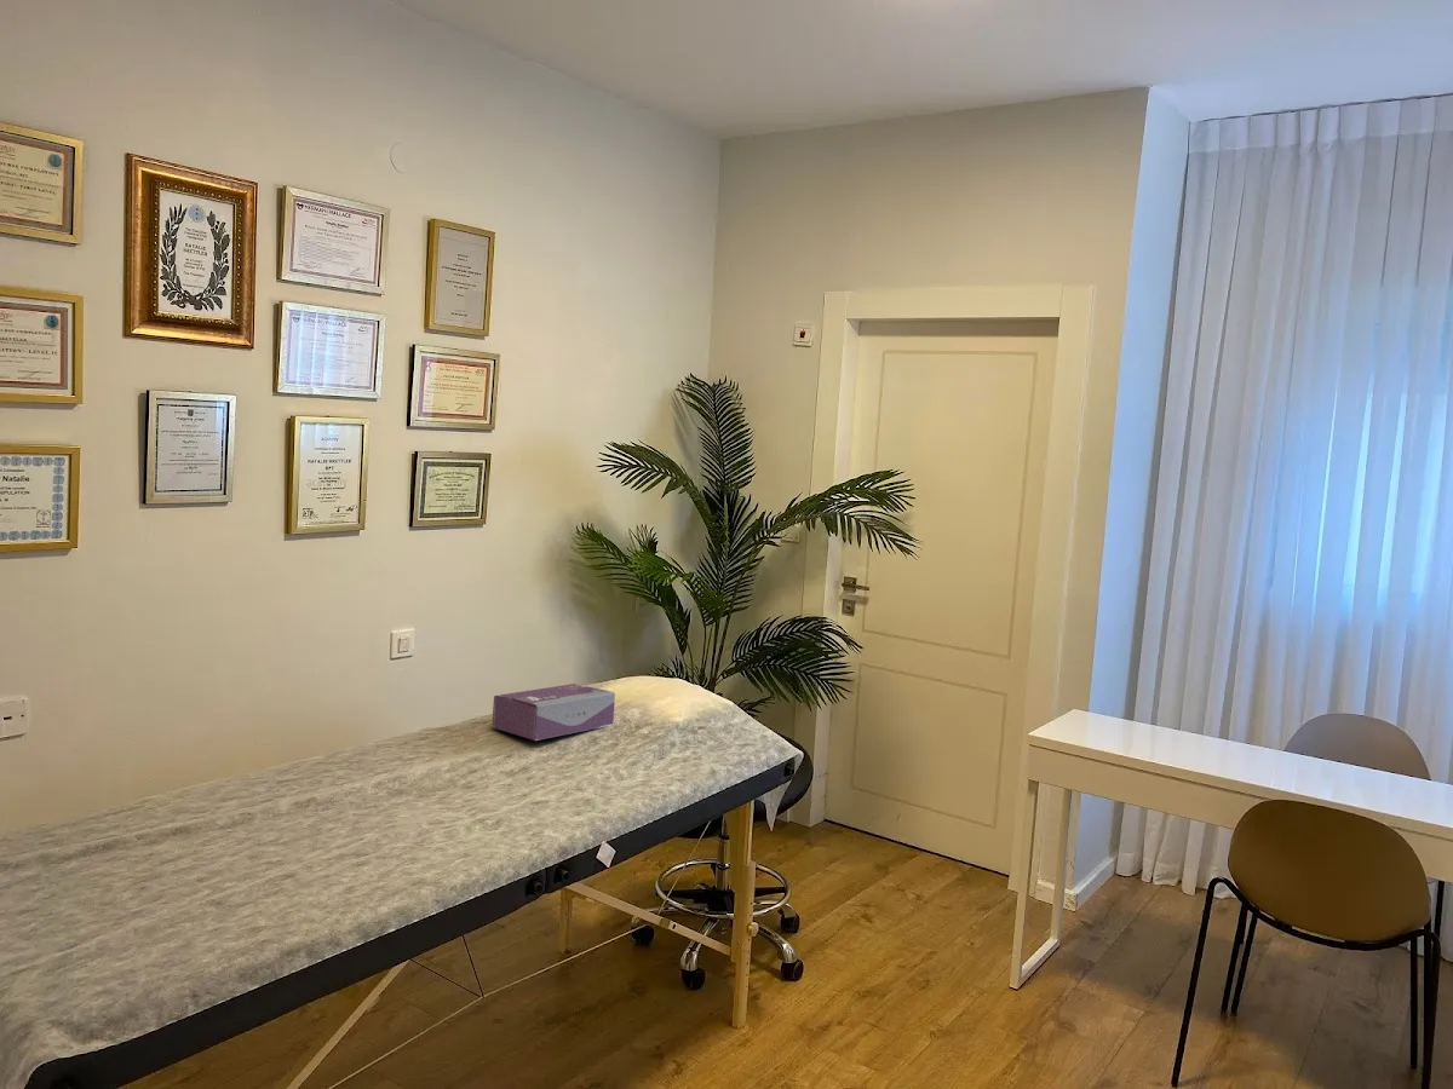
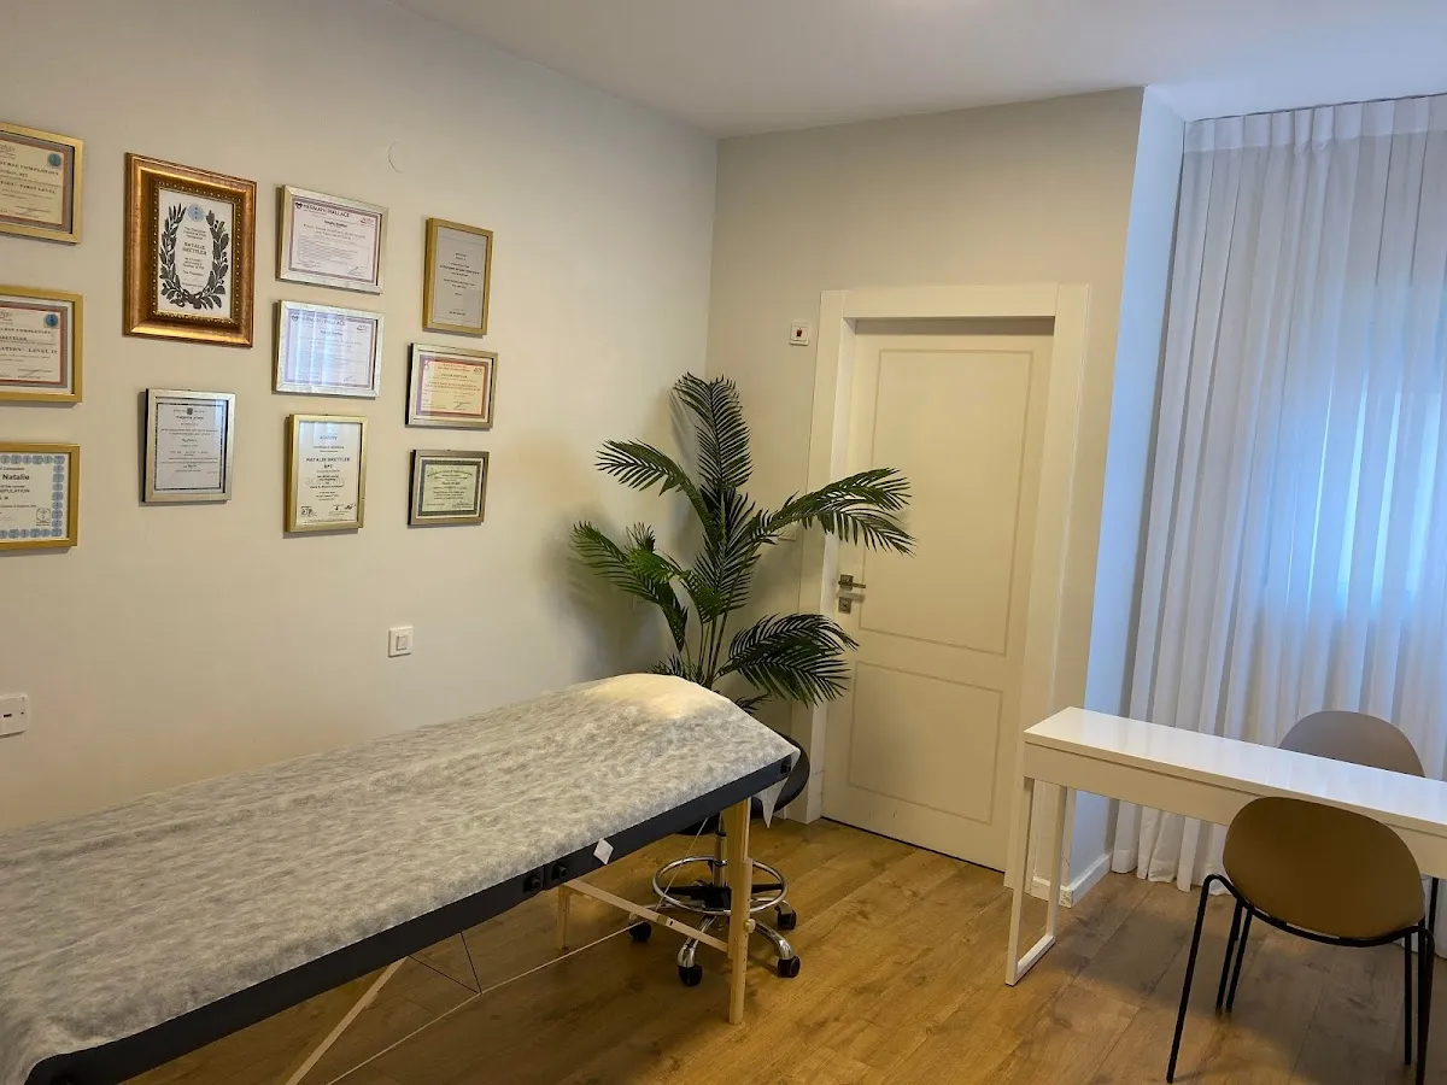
- tissue box (555, 709)
